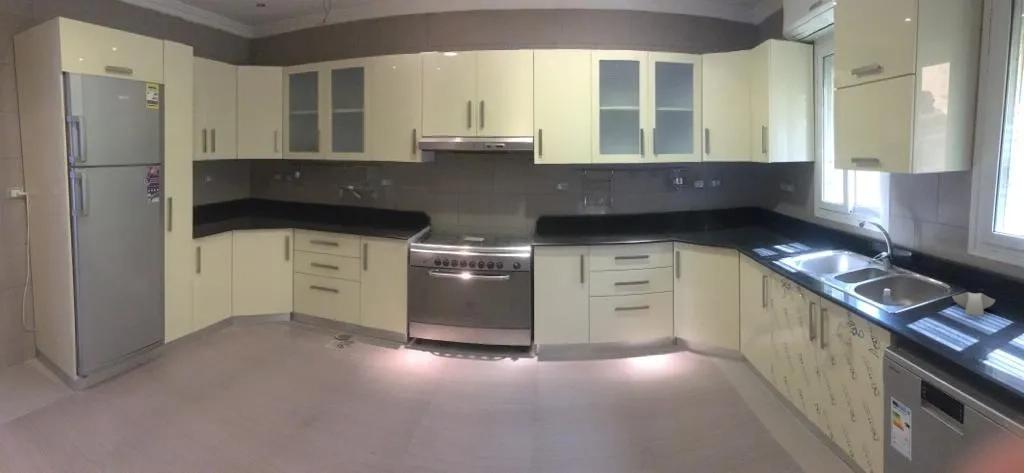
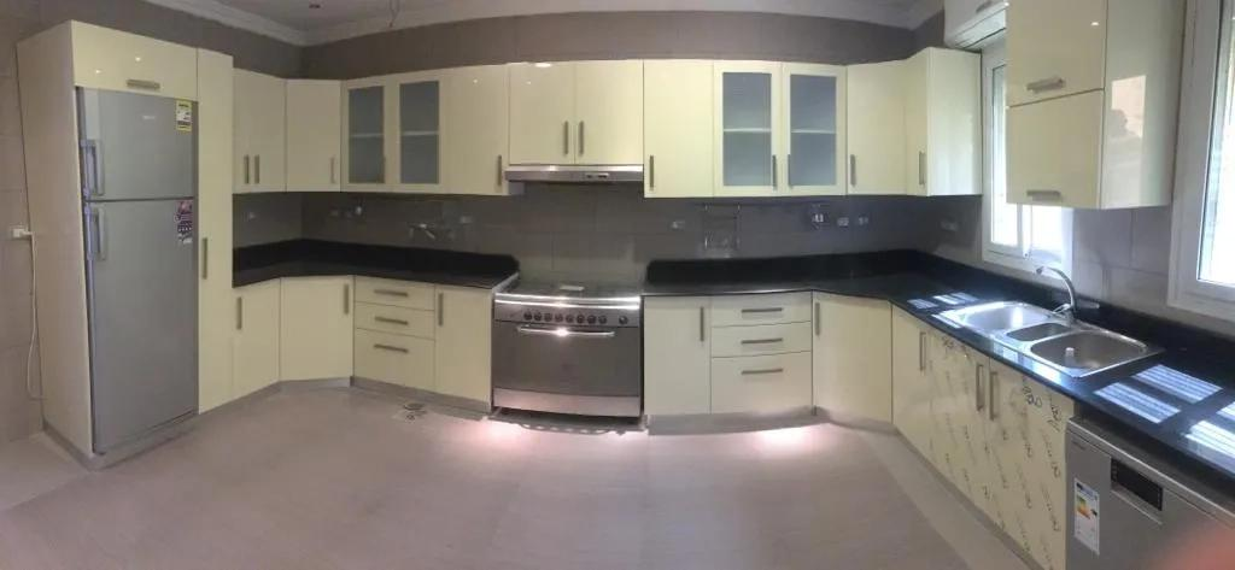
- spoon rest (974, 300)
